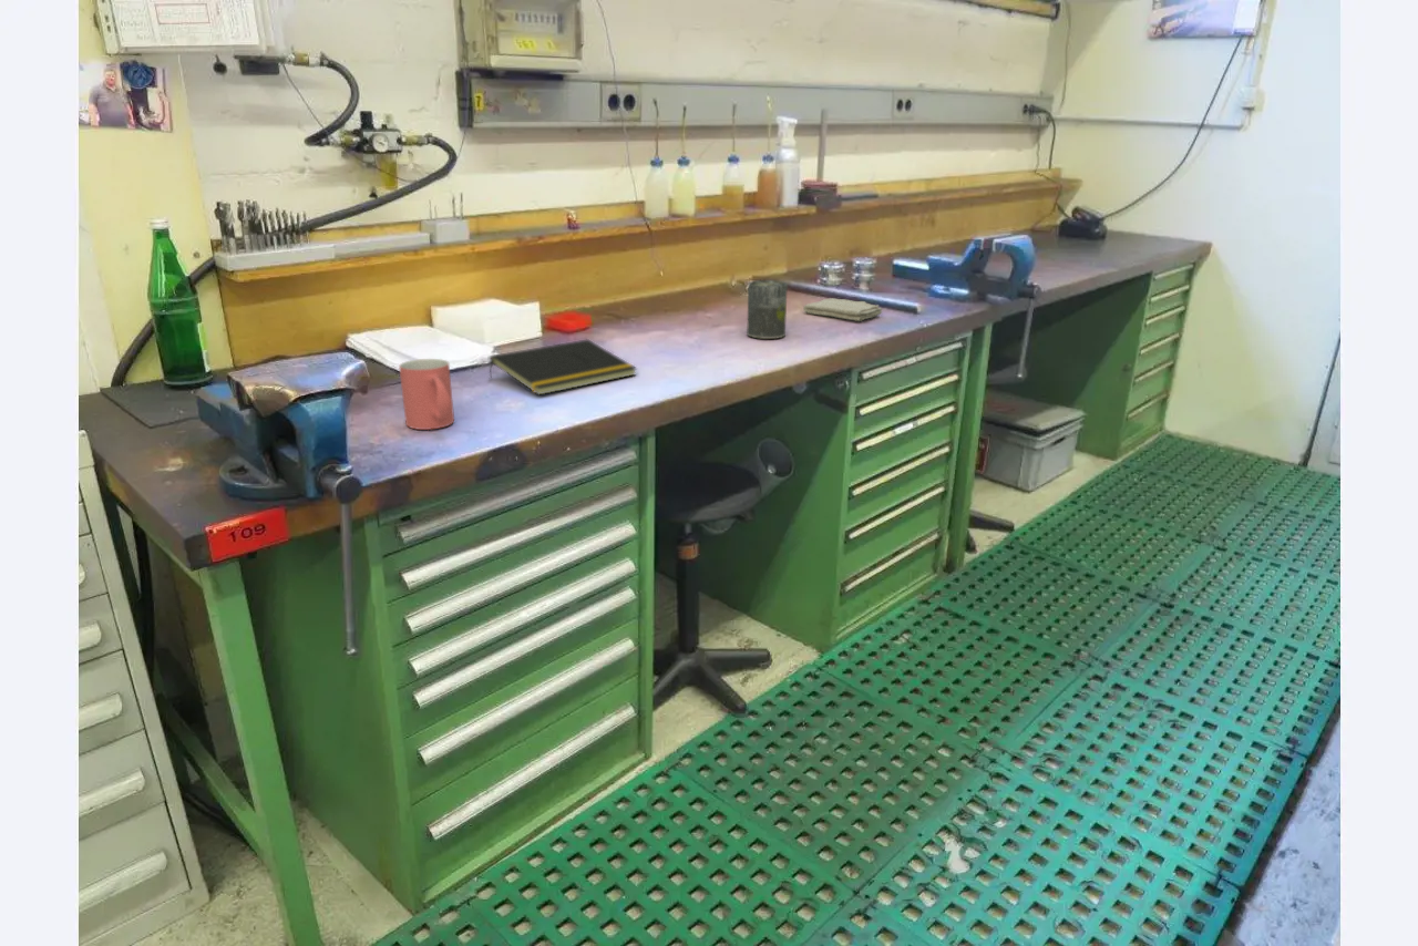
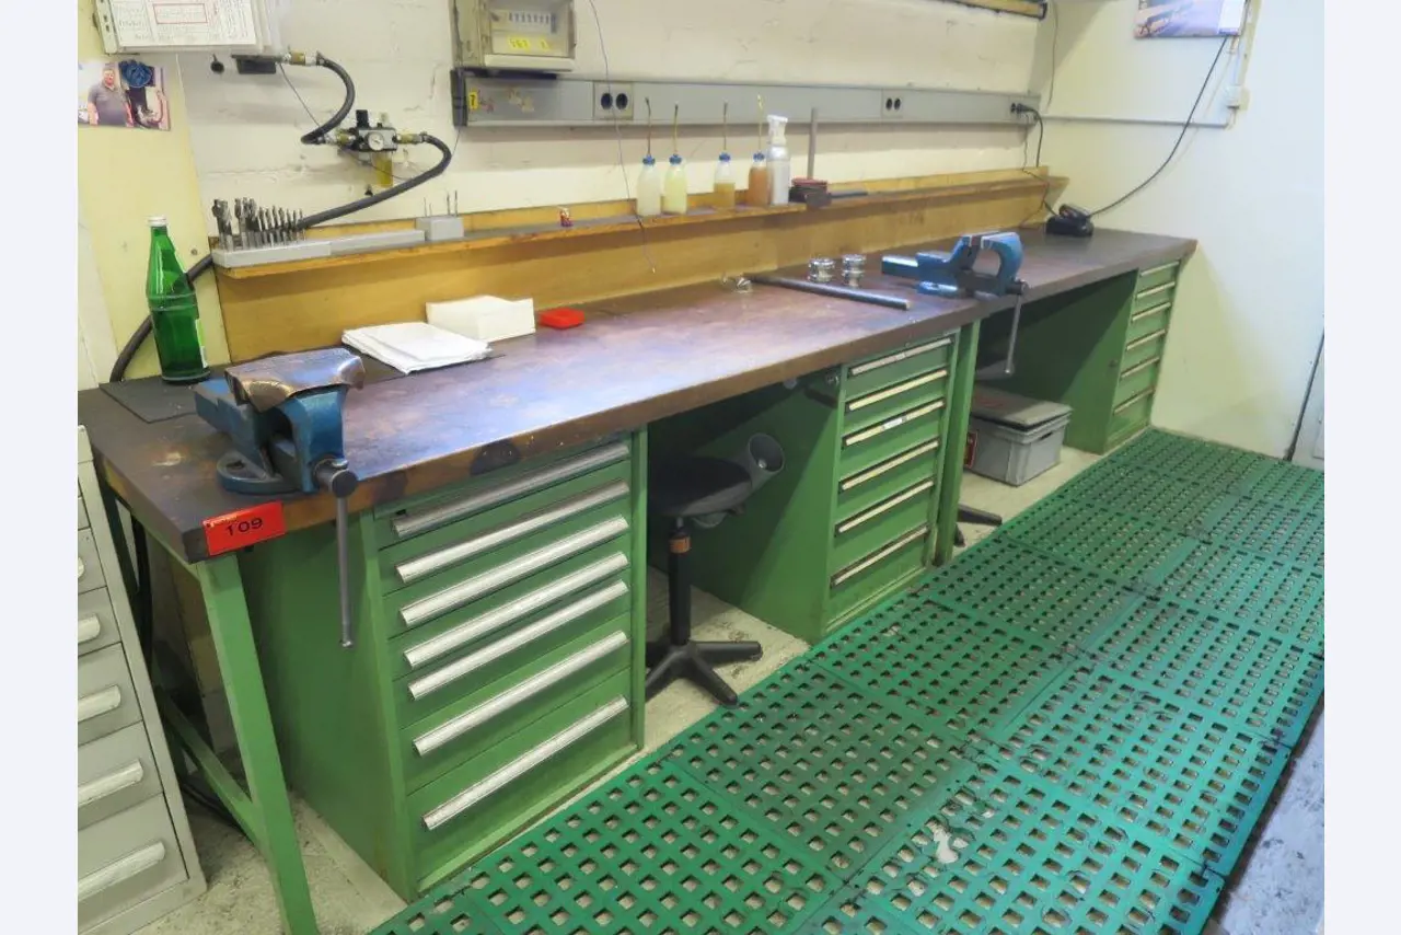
- washcloth (842, 308)
- mug (431, 397)
- can (767, 309)
- notepad (564, 364)
